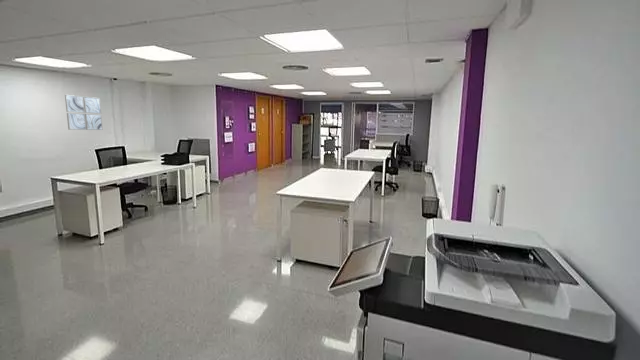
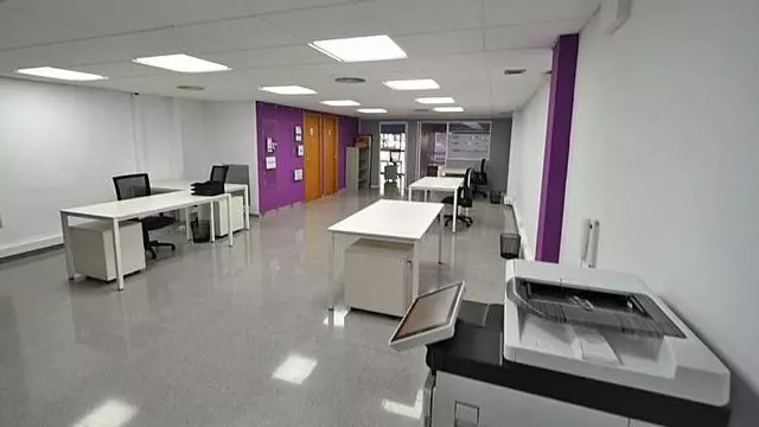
- wall art (84, 112)
